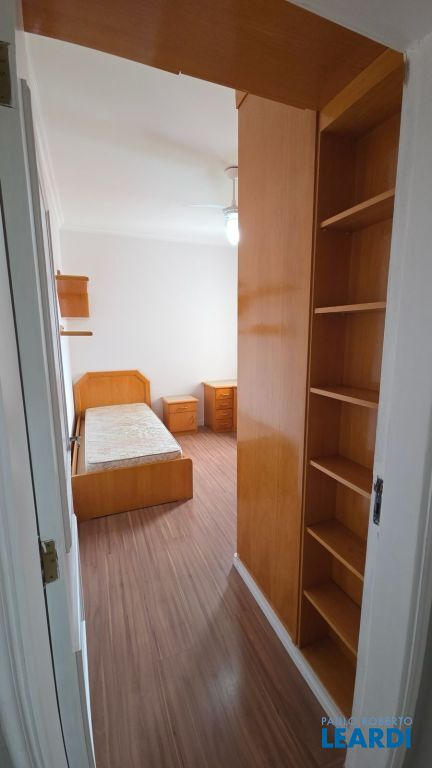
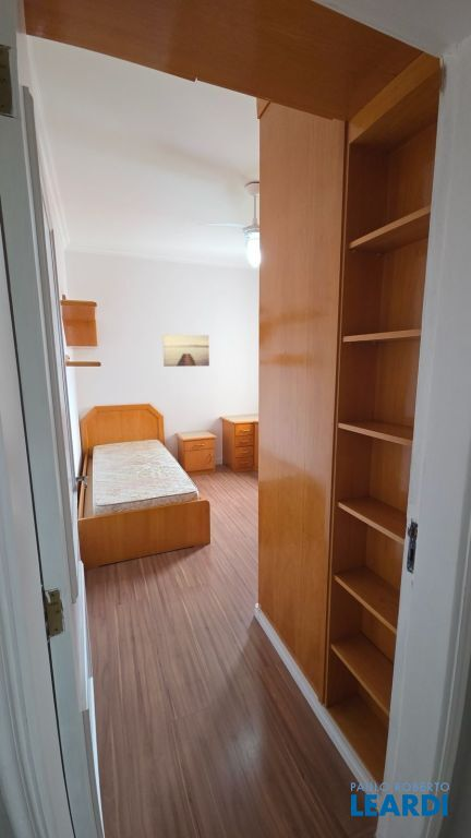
+ wall art (186, 350)
